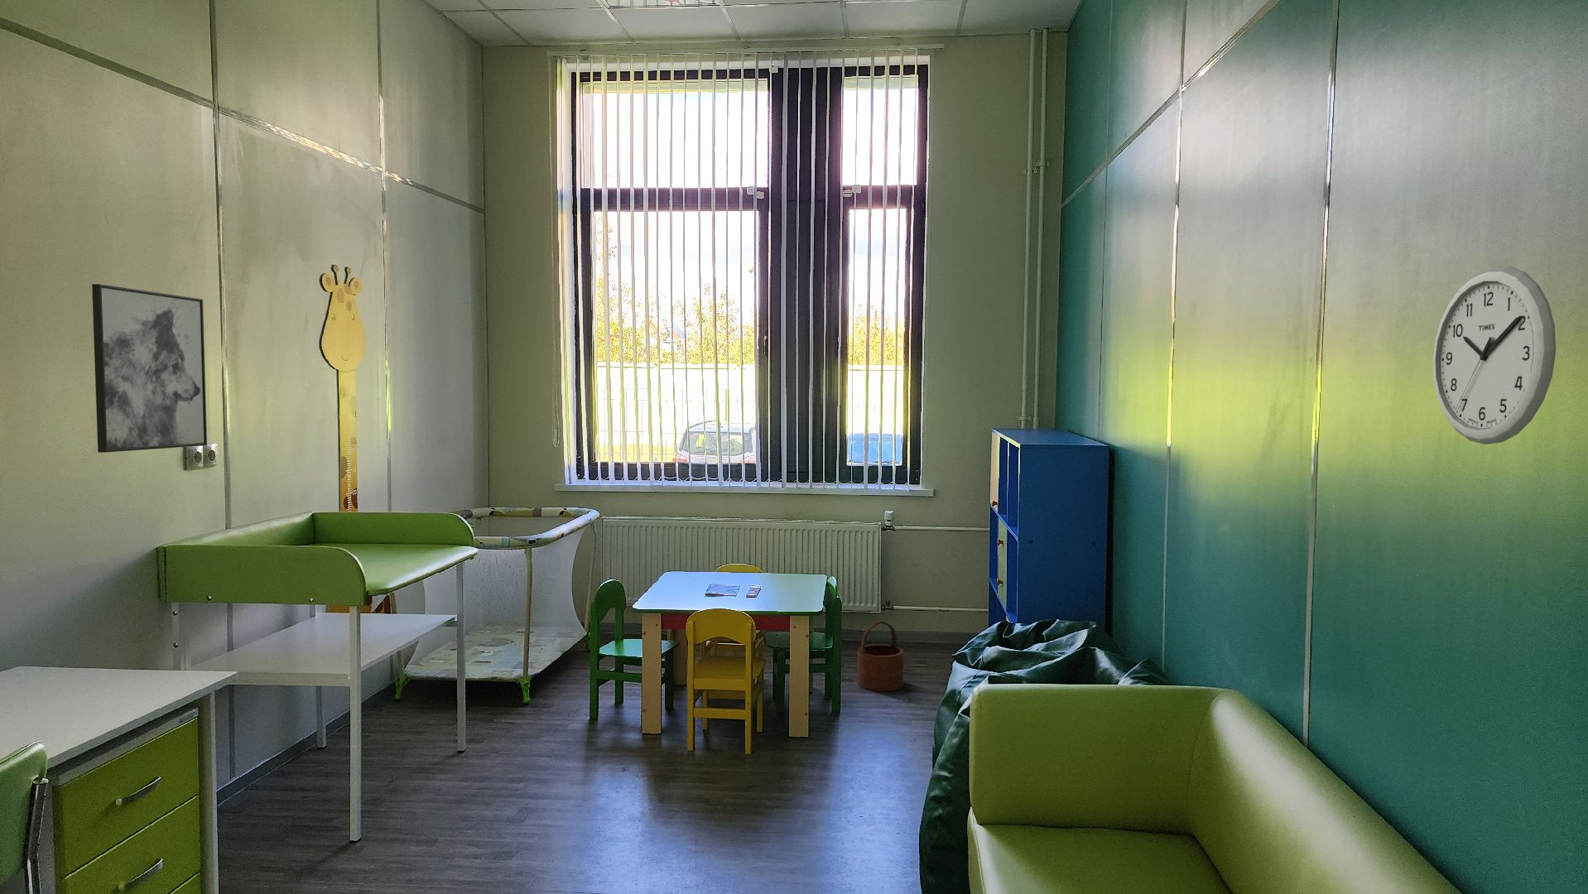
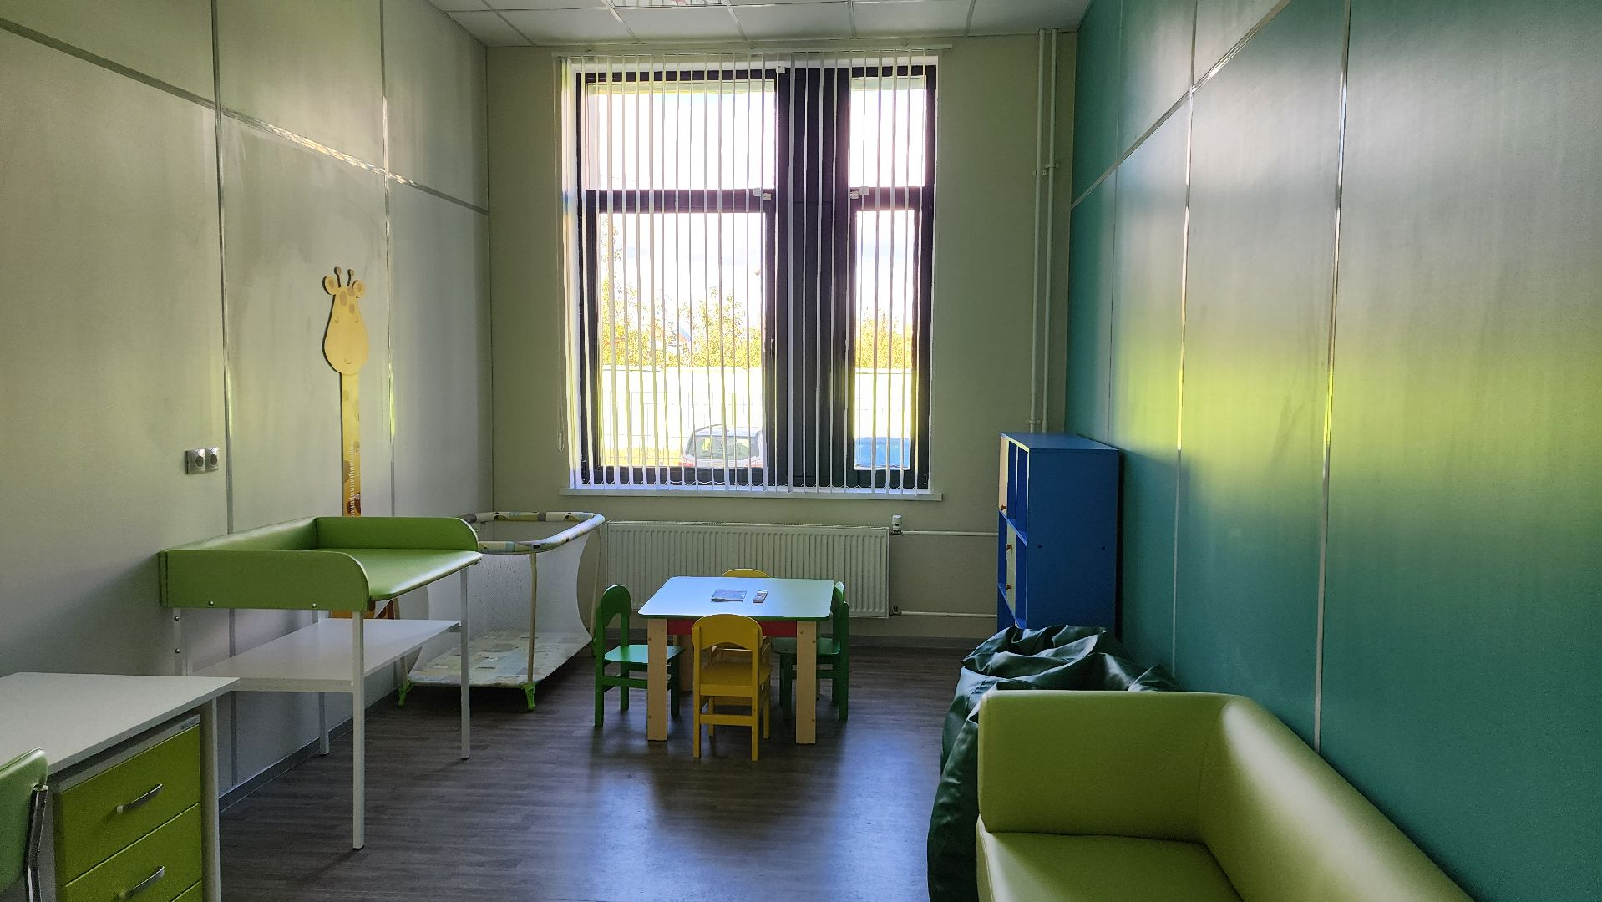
- wall art (153, 370)
- wall clock (1484, 355)
- wooden bucket (880, 653)
